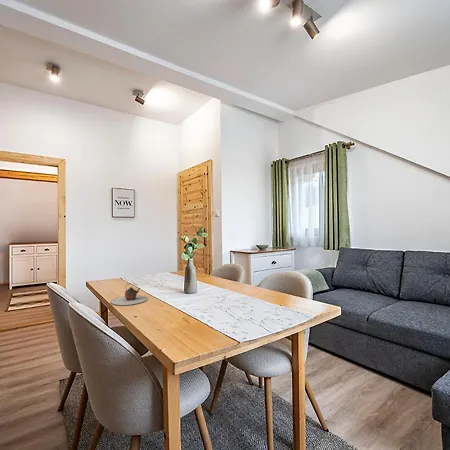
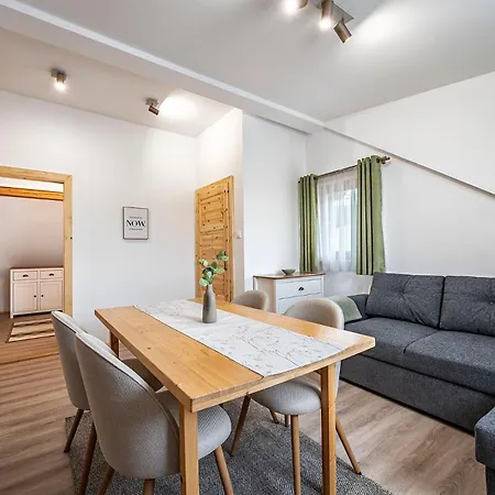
- teapot (129, 292)
